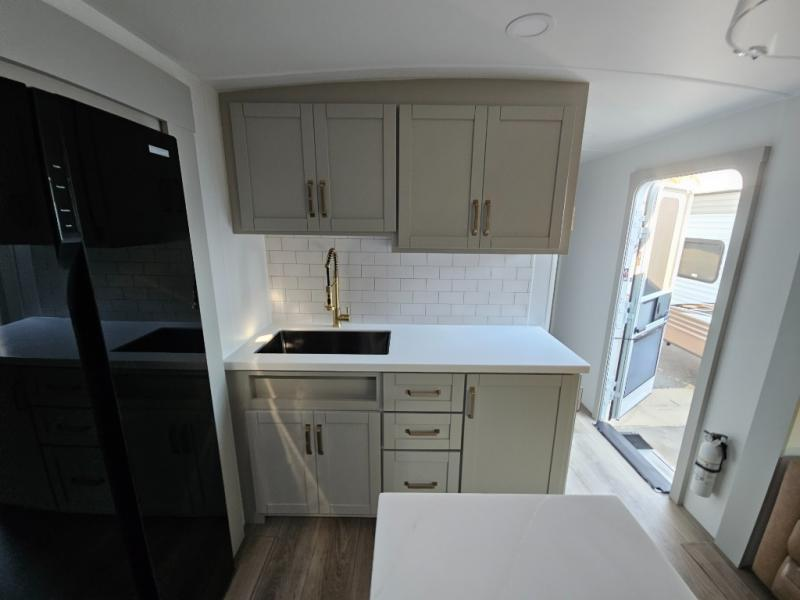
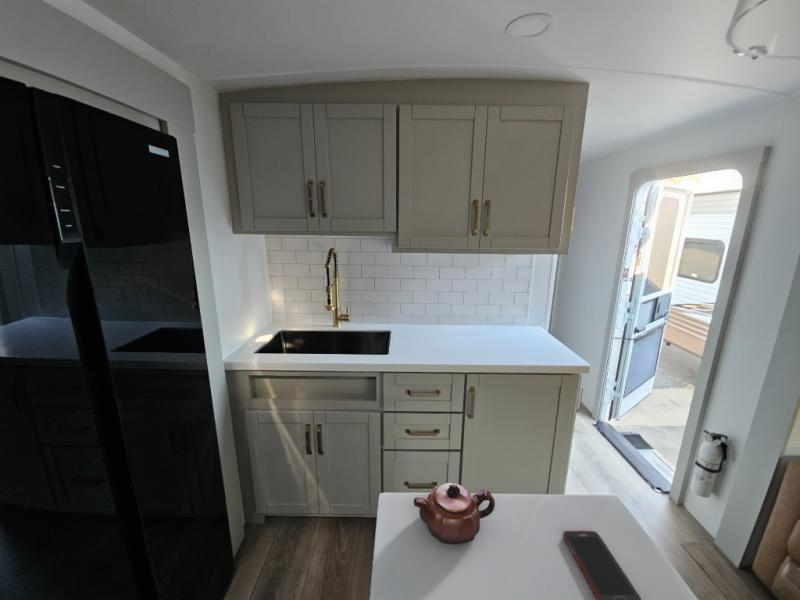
+ cell phone (599, 565)
+ teapot (454, 505)
